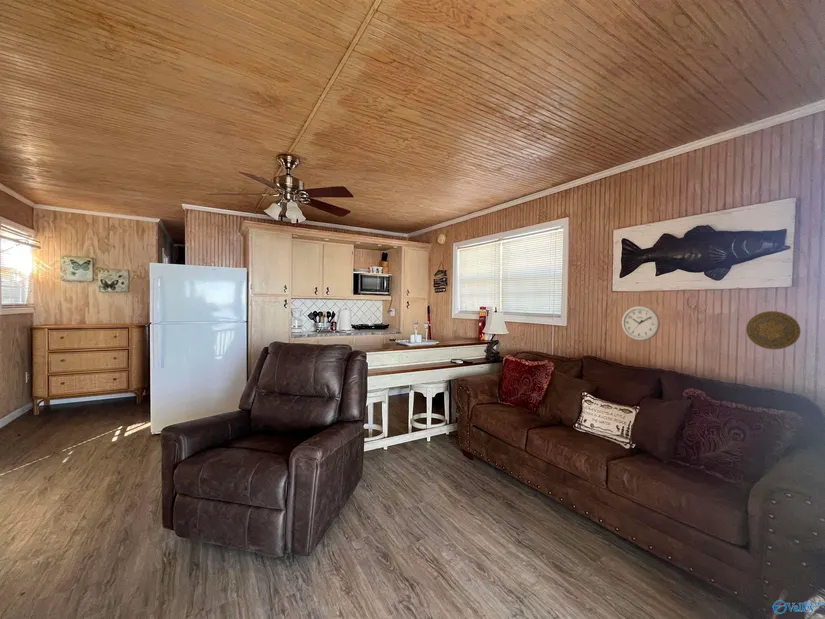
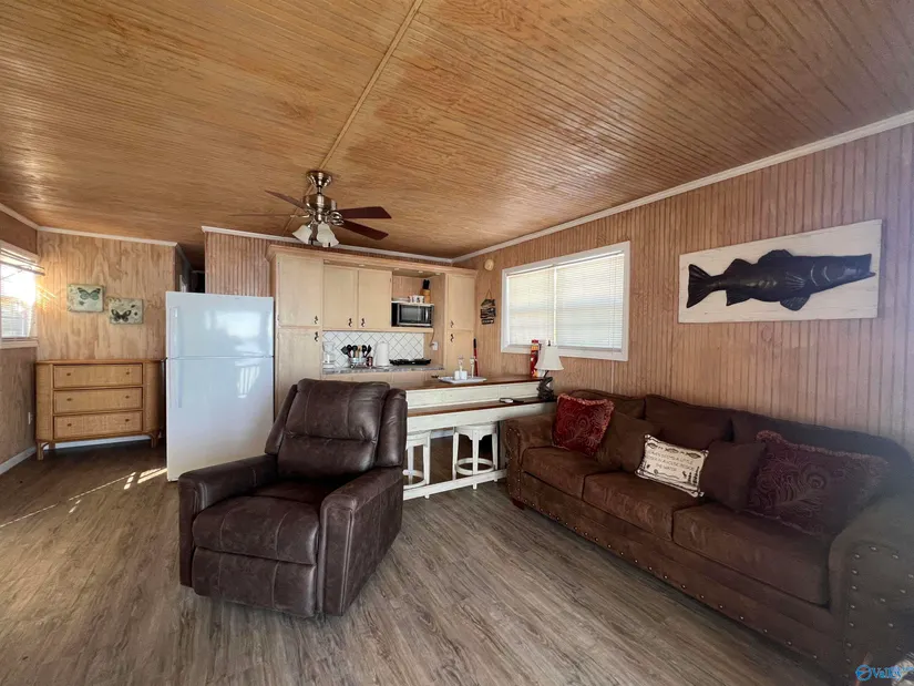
- wall clock (639, 323)
- decorative plate (771, 330)
